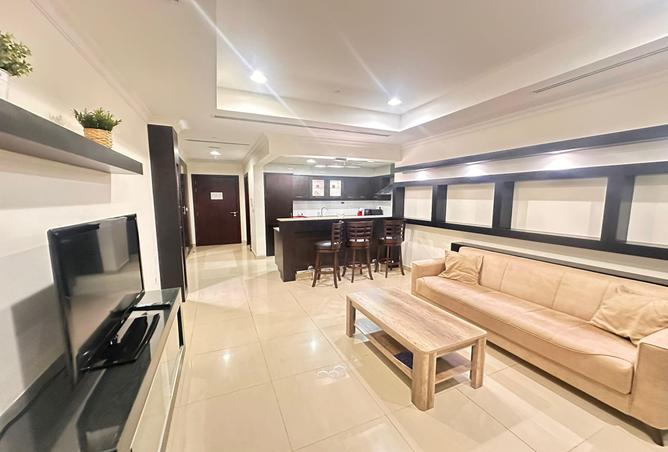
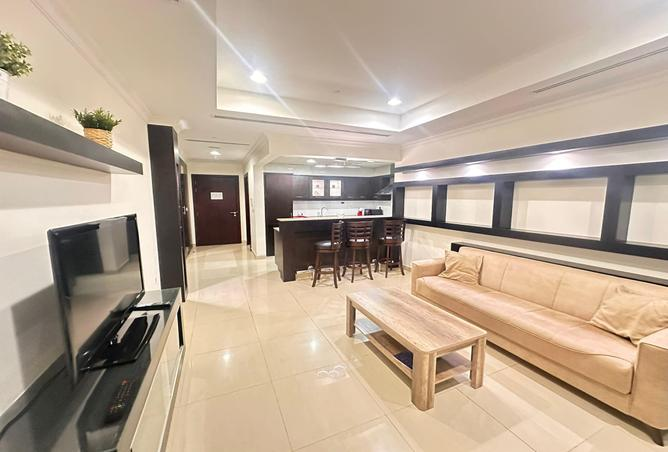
+ remote control (122, 397)
